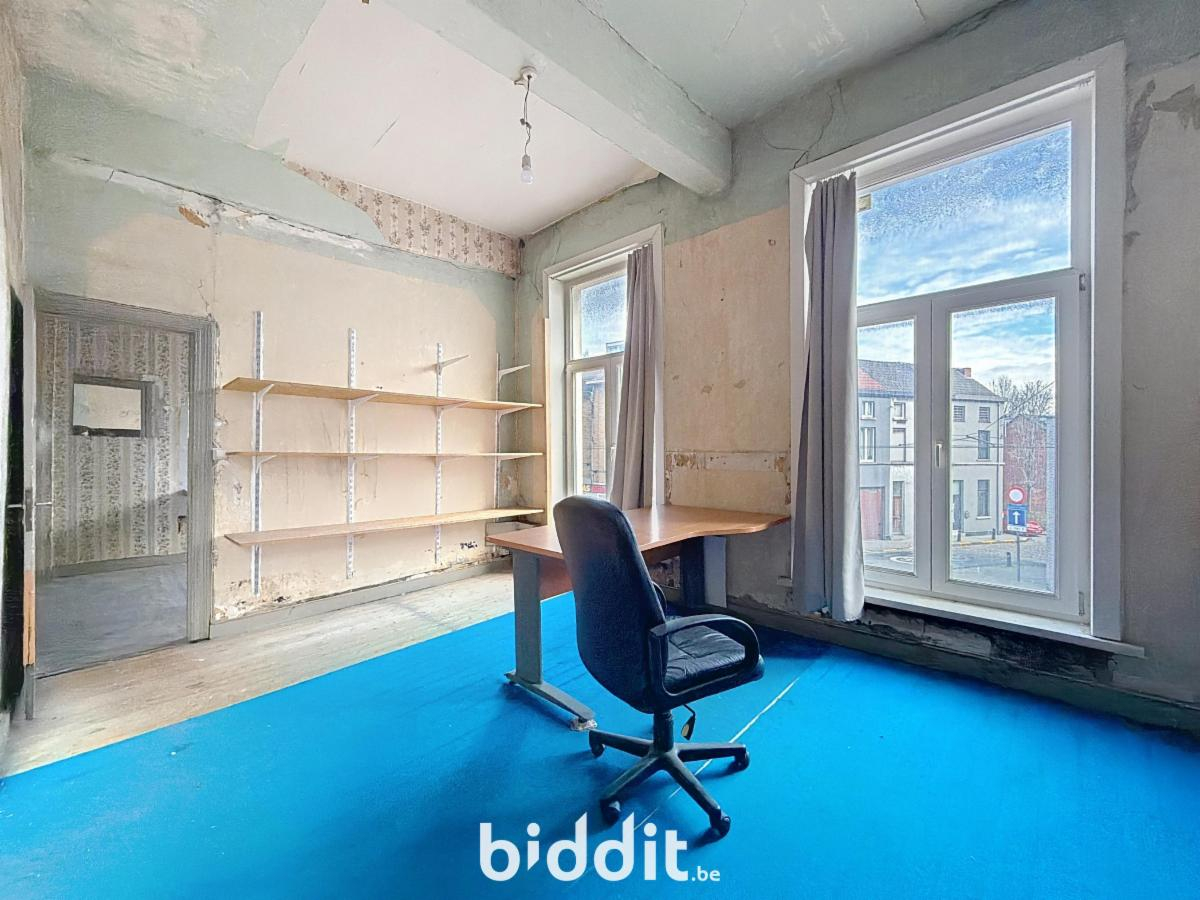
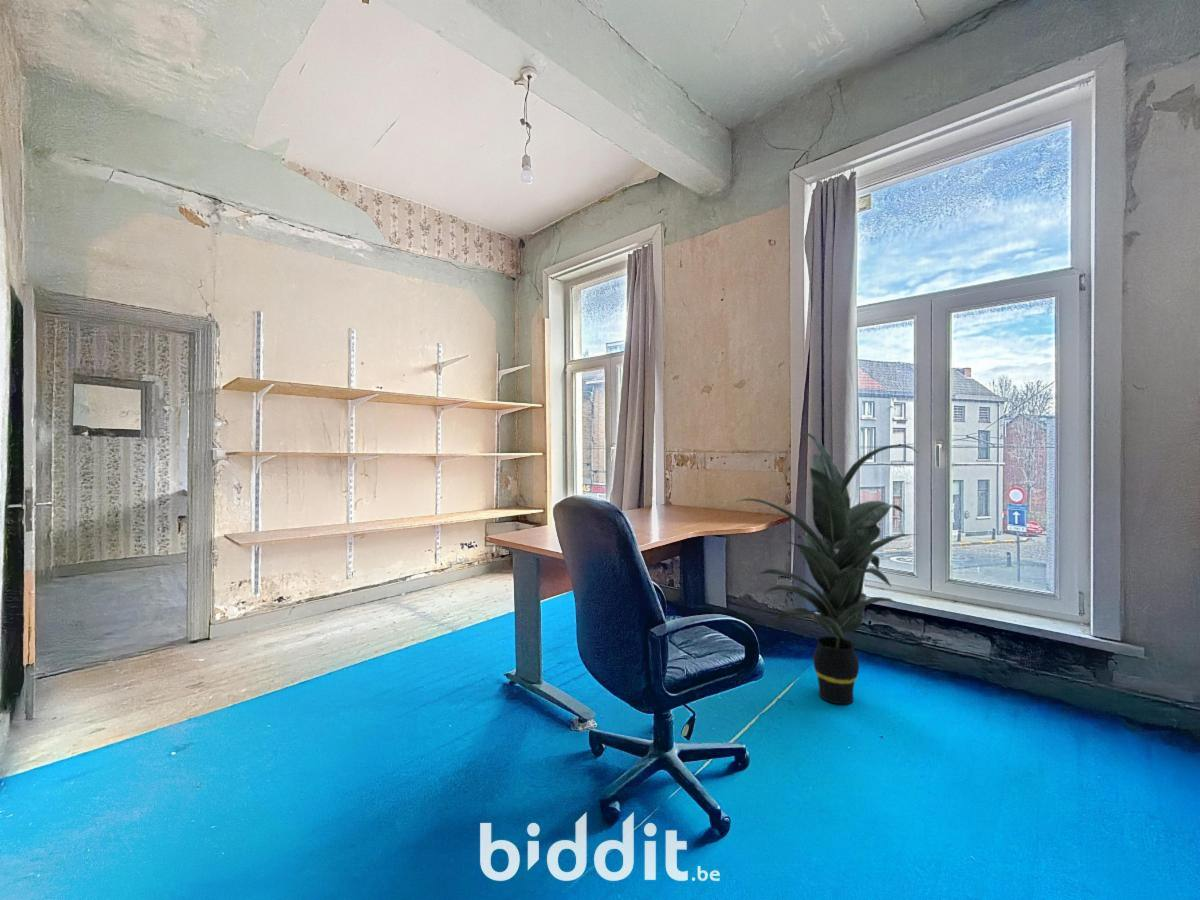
+ indoor plant (829, 561)
